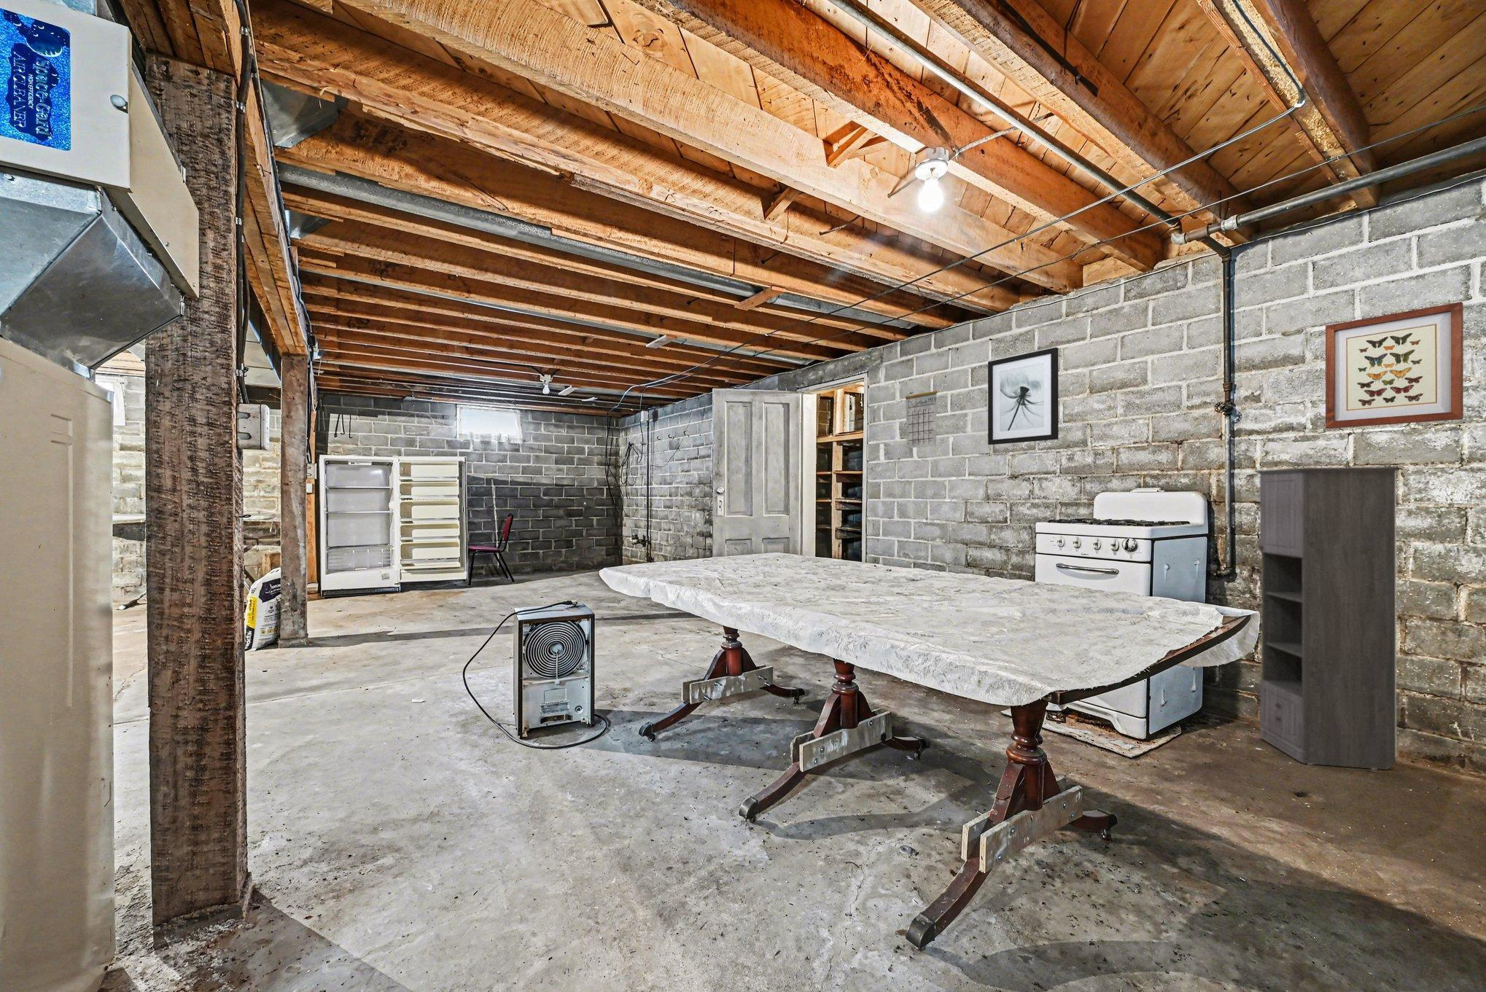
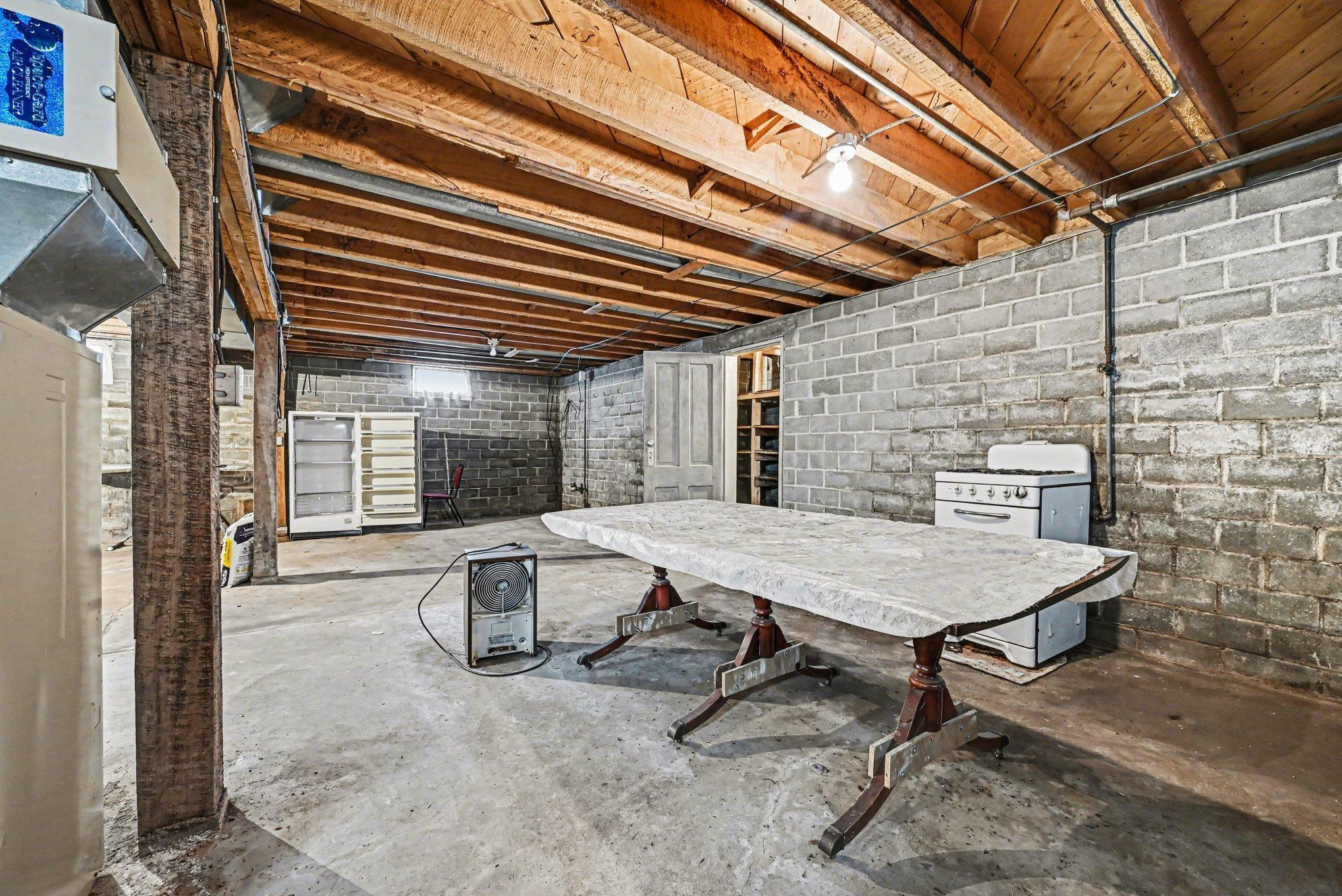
- calendar (921, 413)
- wall art (1021, 397)
- storage cabinet (1322, 611)
- wall art (1390, 369)
